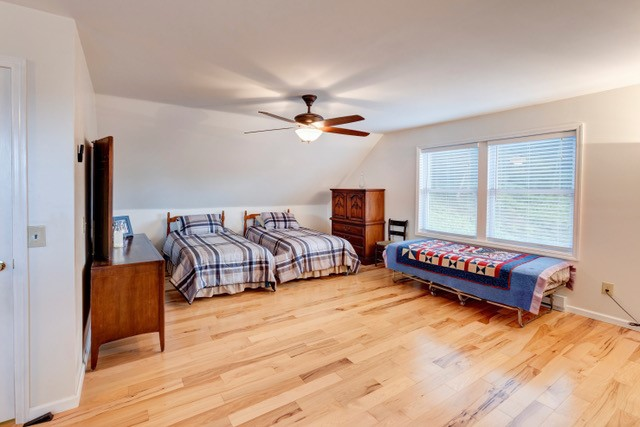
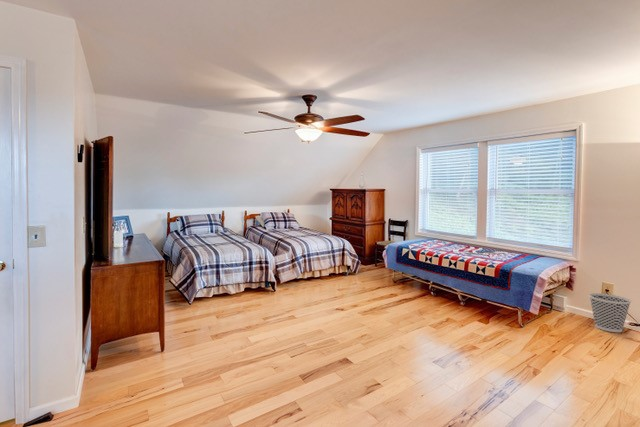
+ wastebasket (608, 312)
